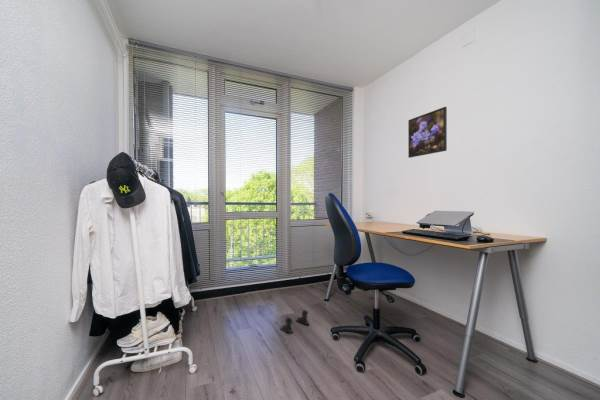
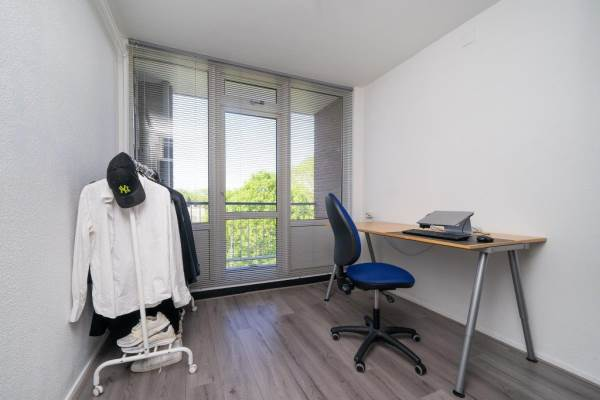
- boots (296, 320)
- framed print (426, 134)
